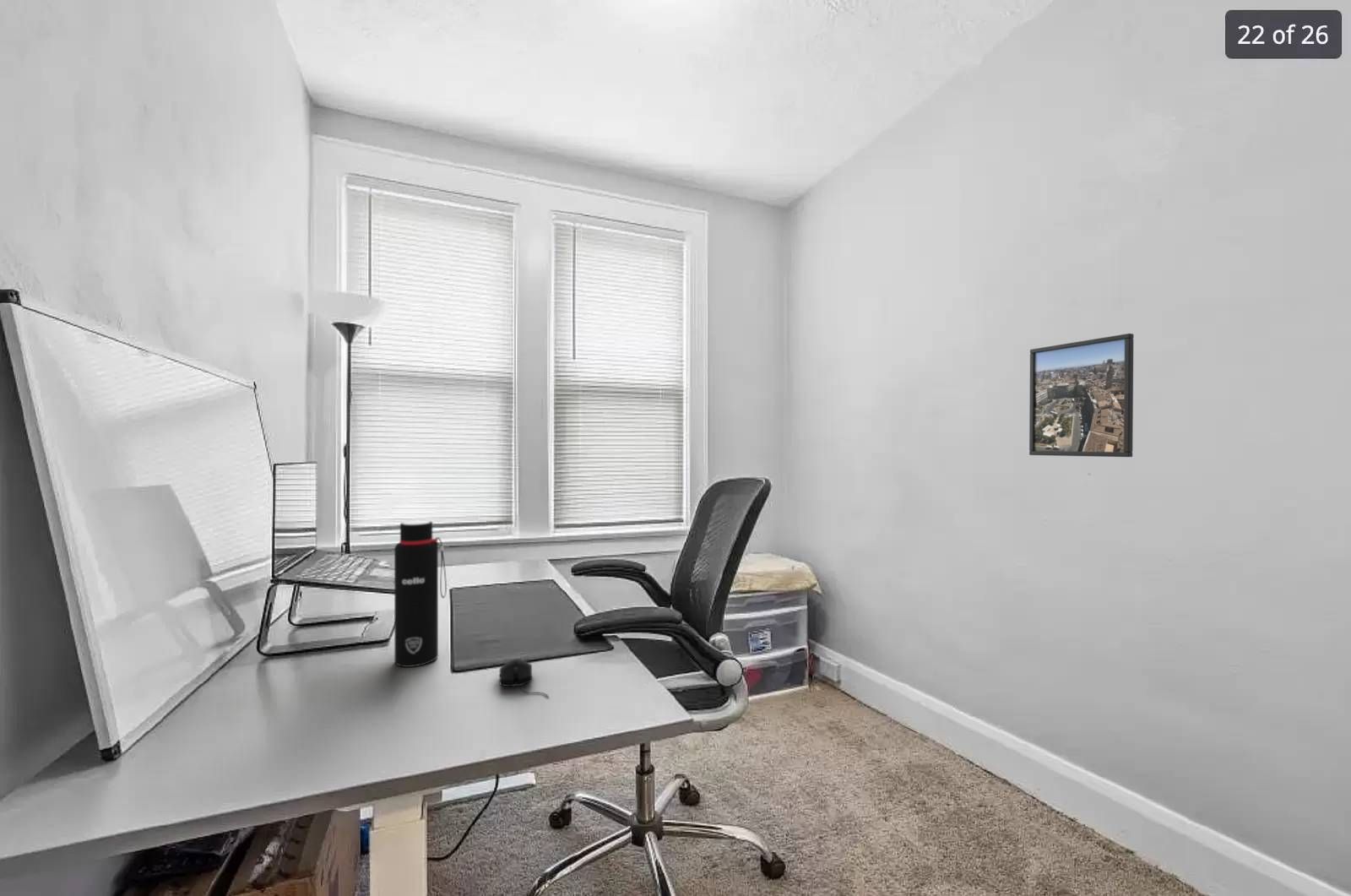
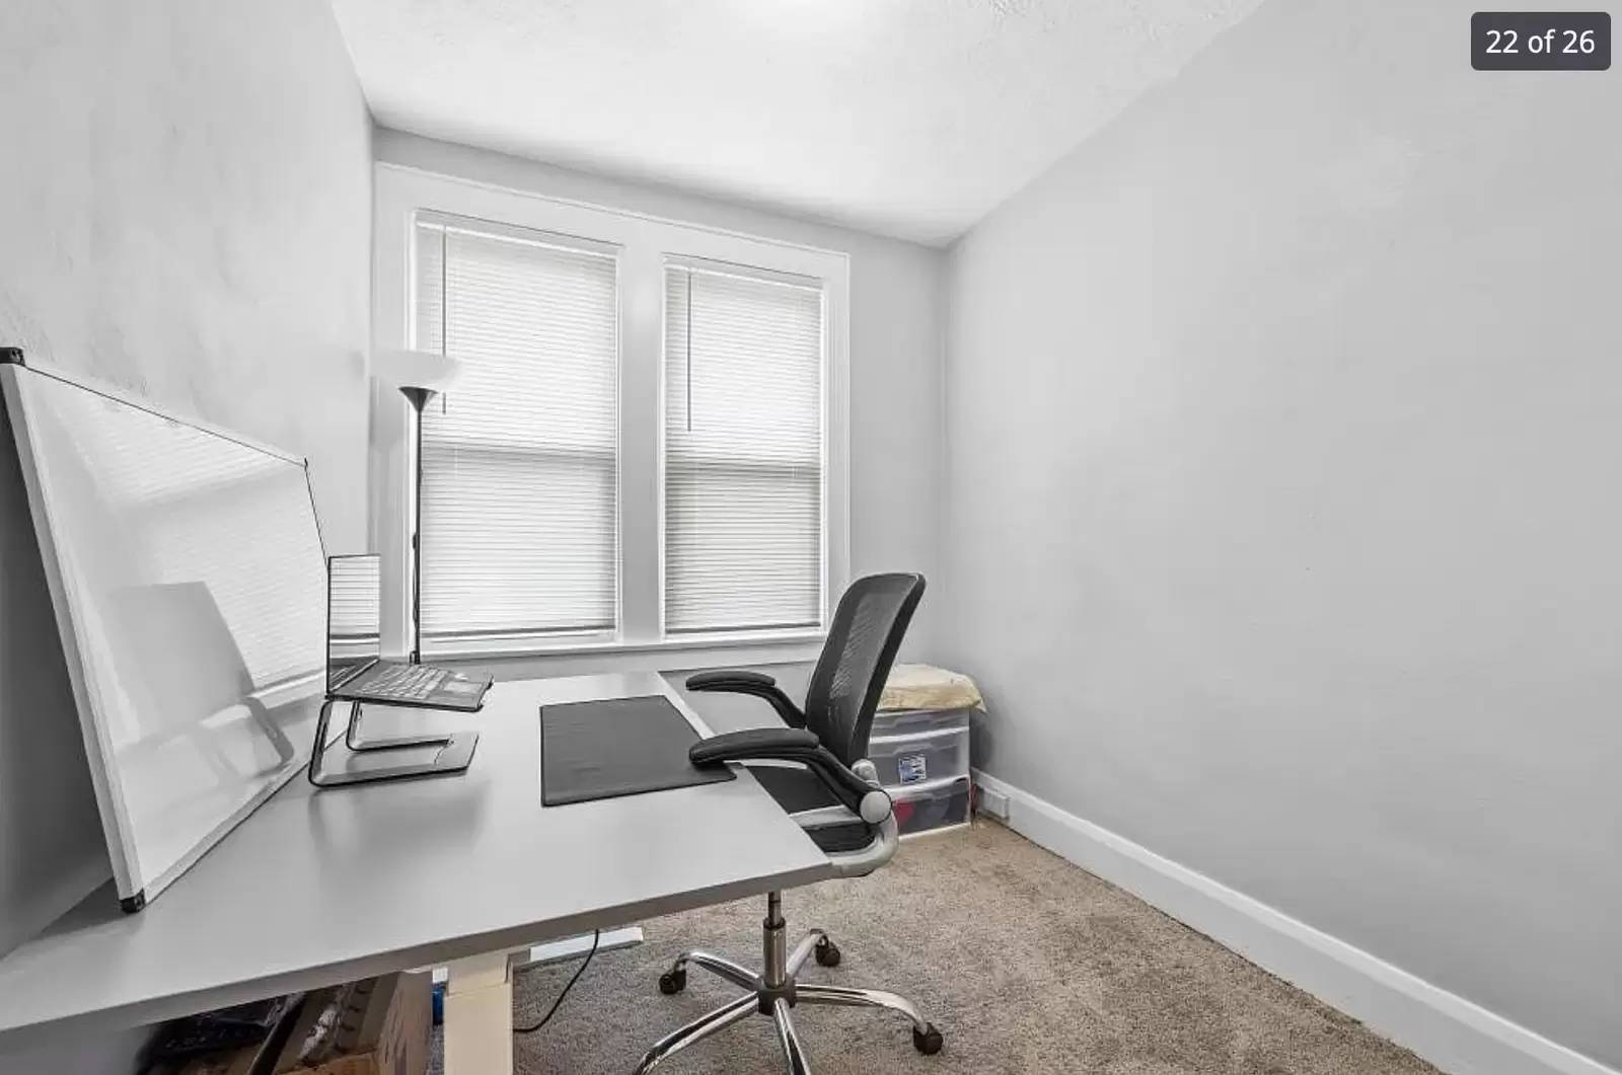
- water bottle (420, 590)
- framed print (1077, 399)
- computer mouse (523, 674)
